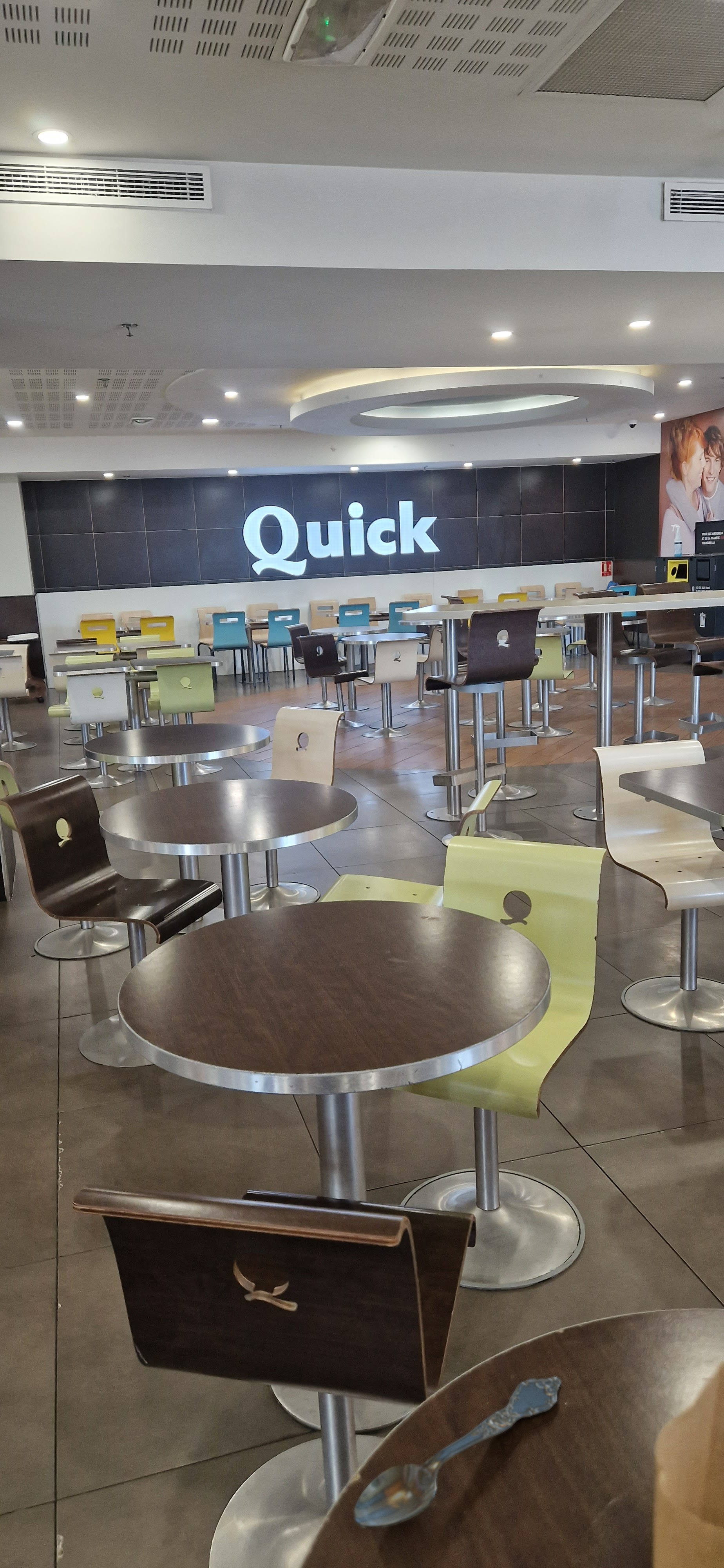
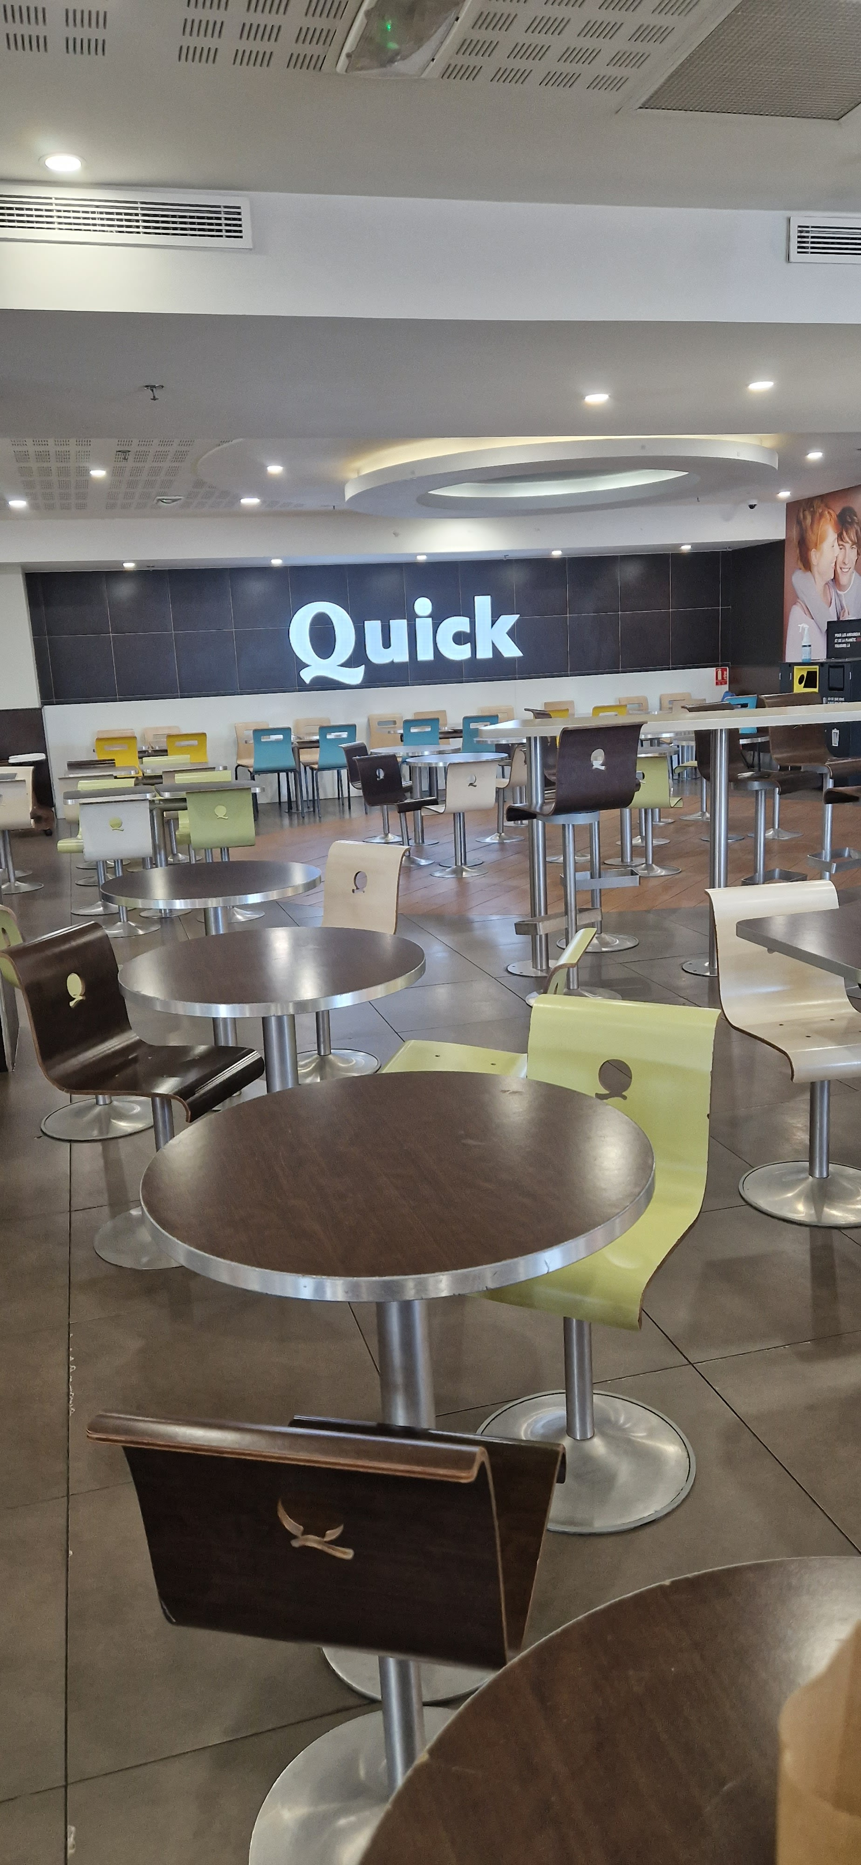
- spoon (465, 1445)
